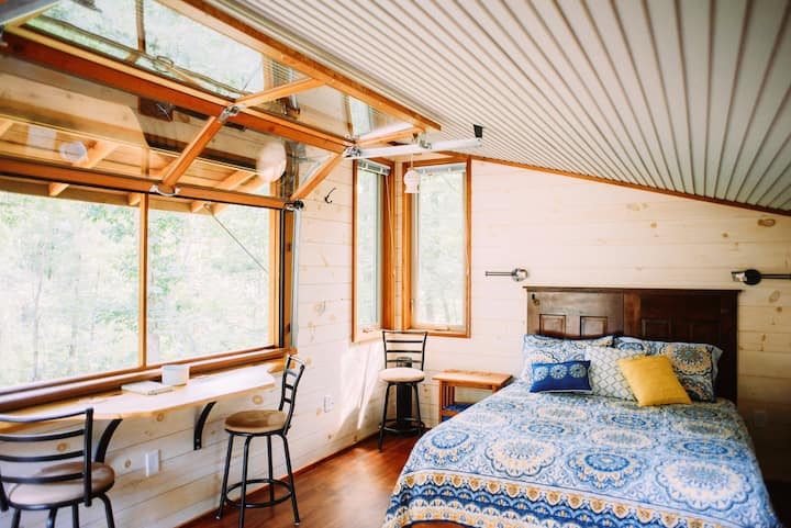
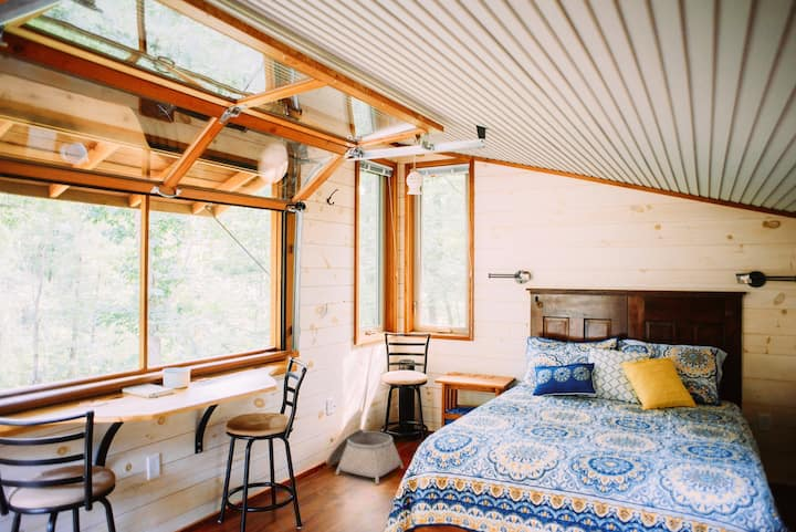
+ basket (362, 450)
